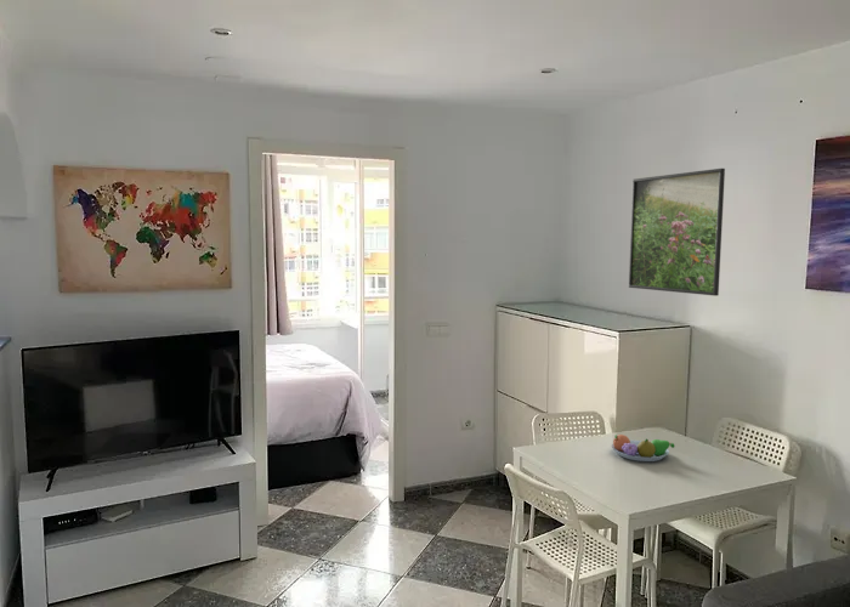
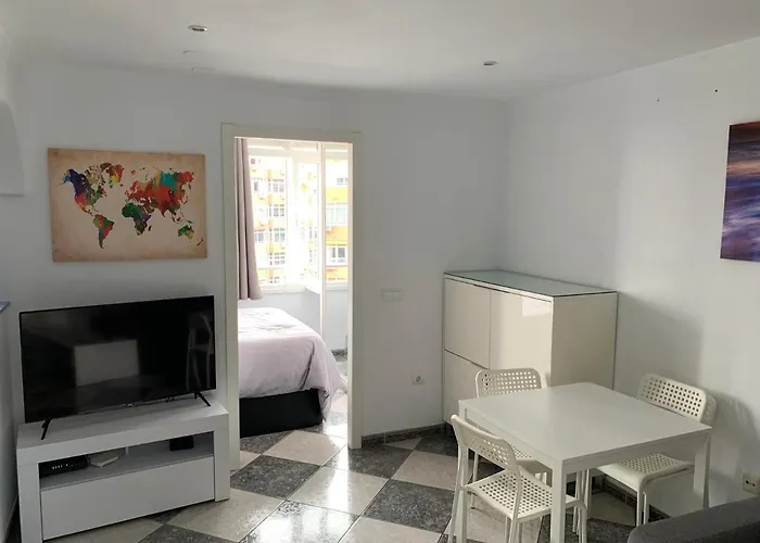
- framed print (672, 233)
- fruit bowl (641, 443)
